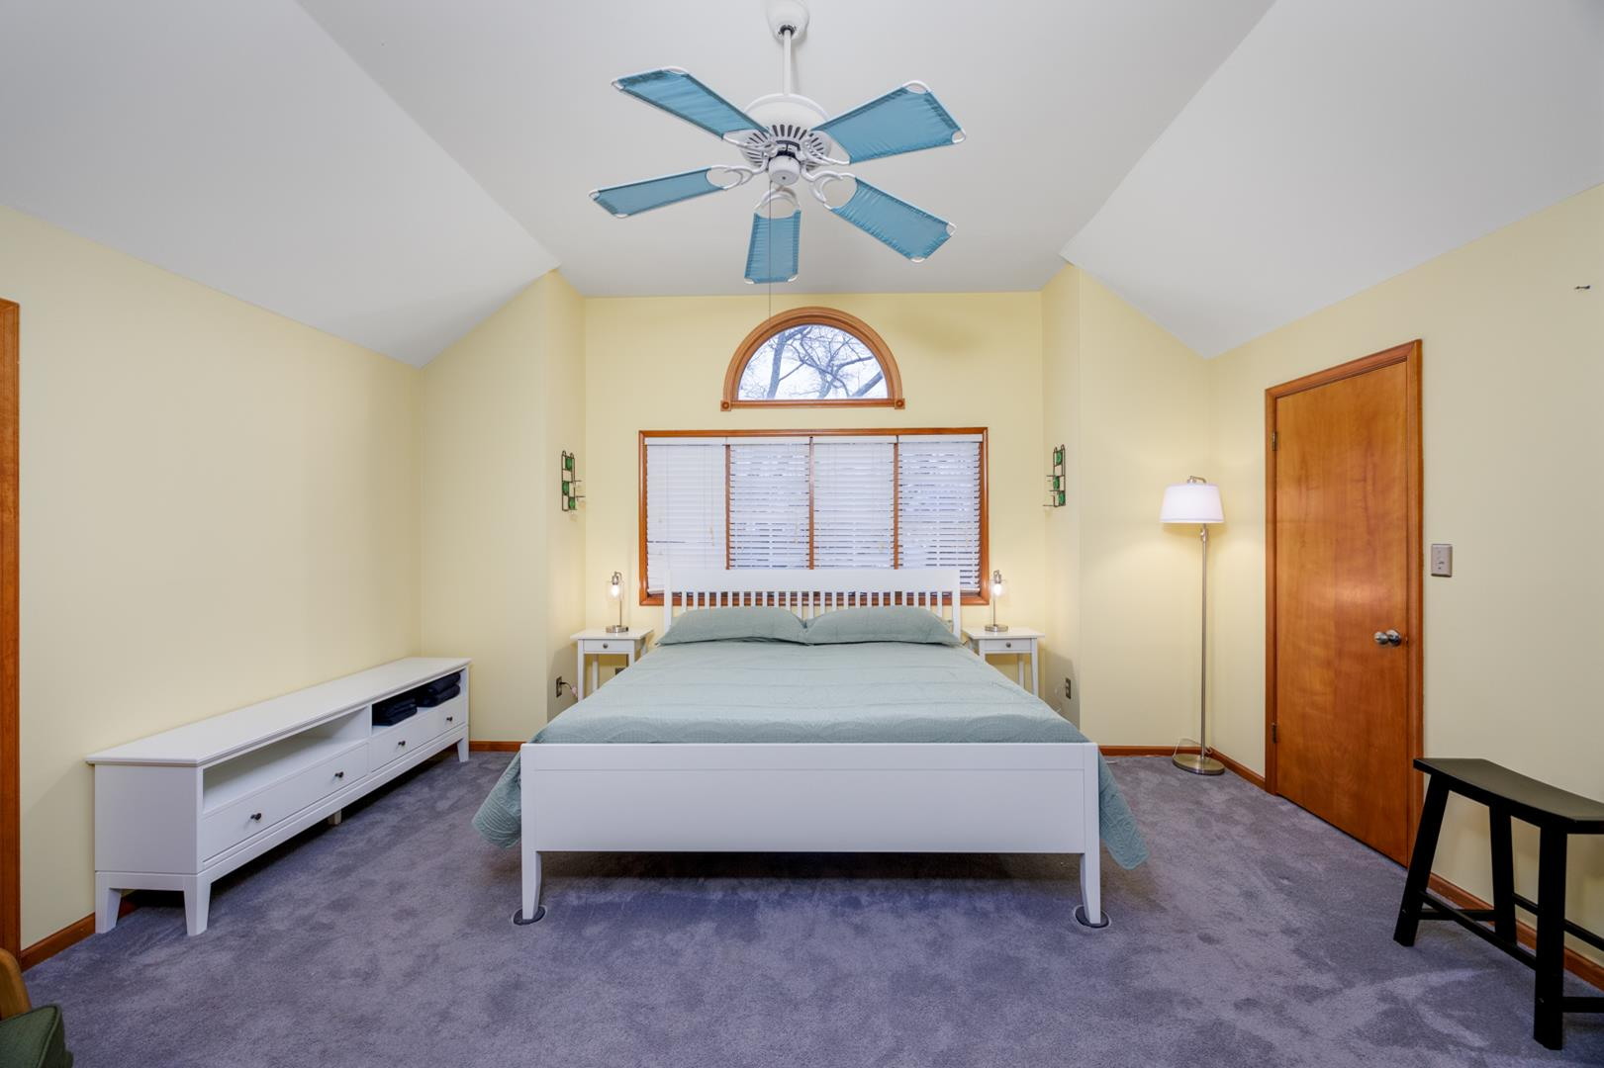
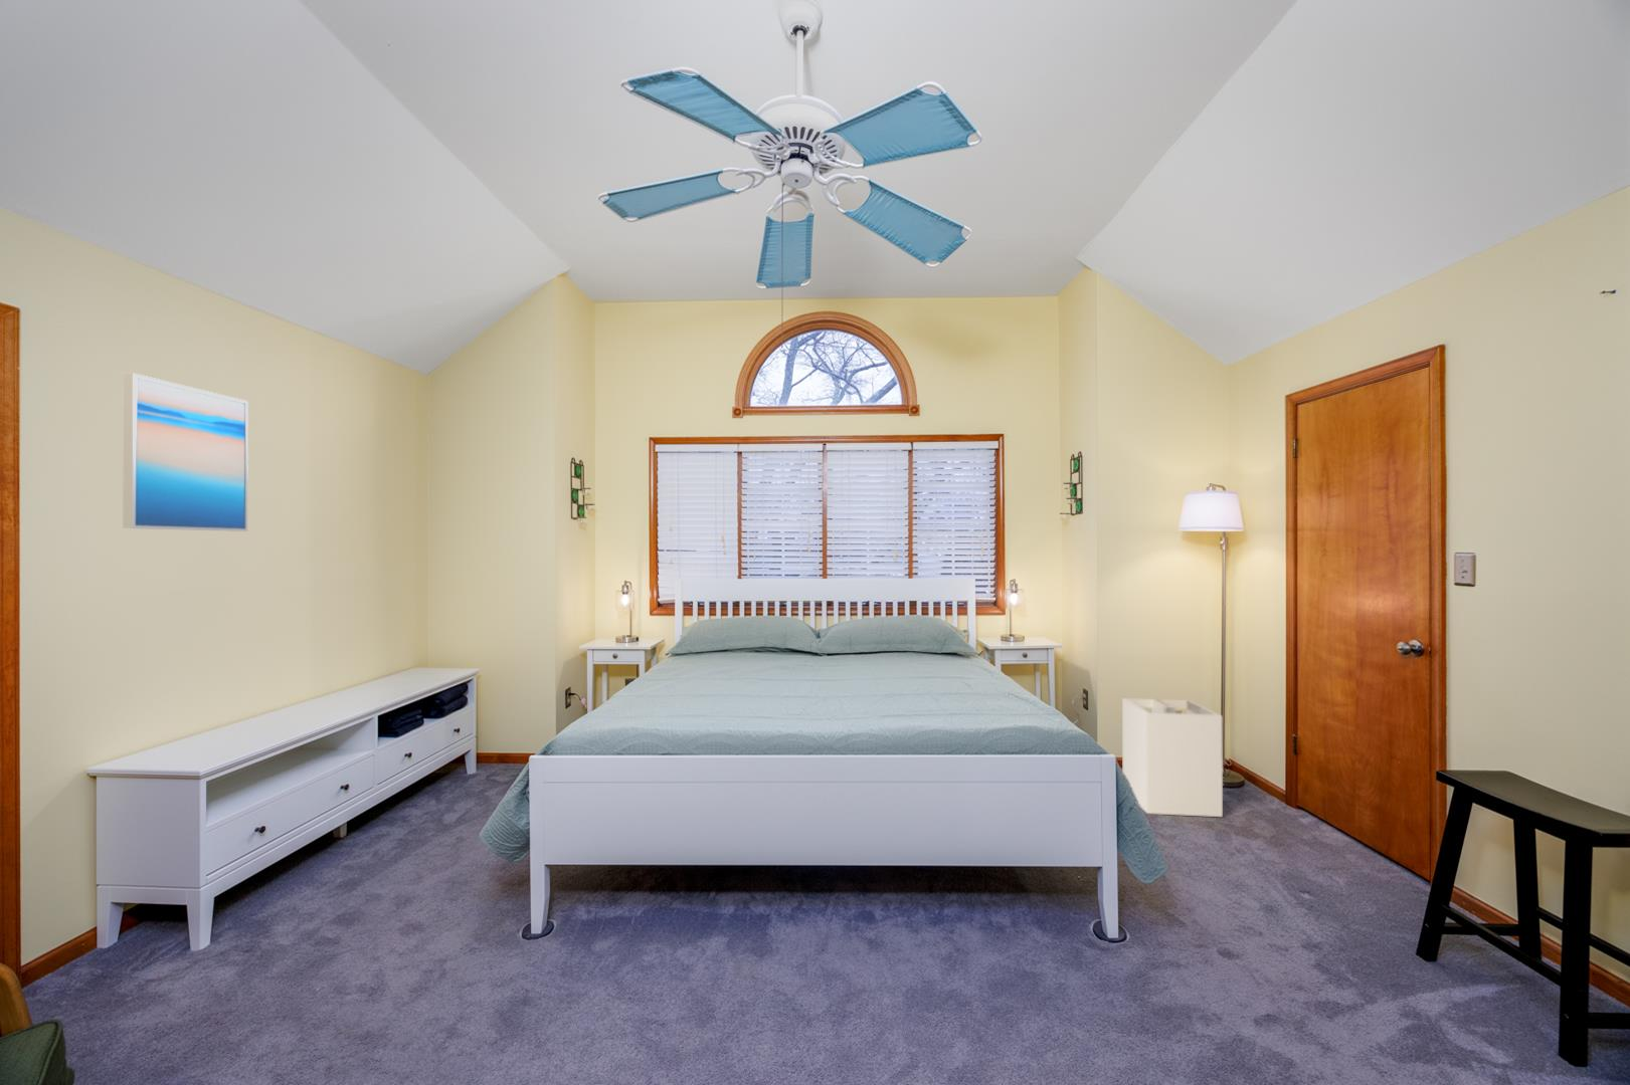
+ laundry hamper (1169, 753)
+ wall art (191, 458)
